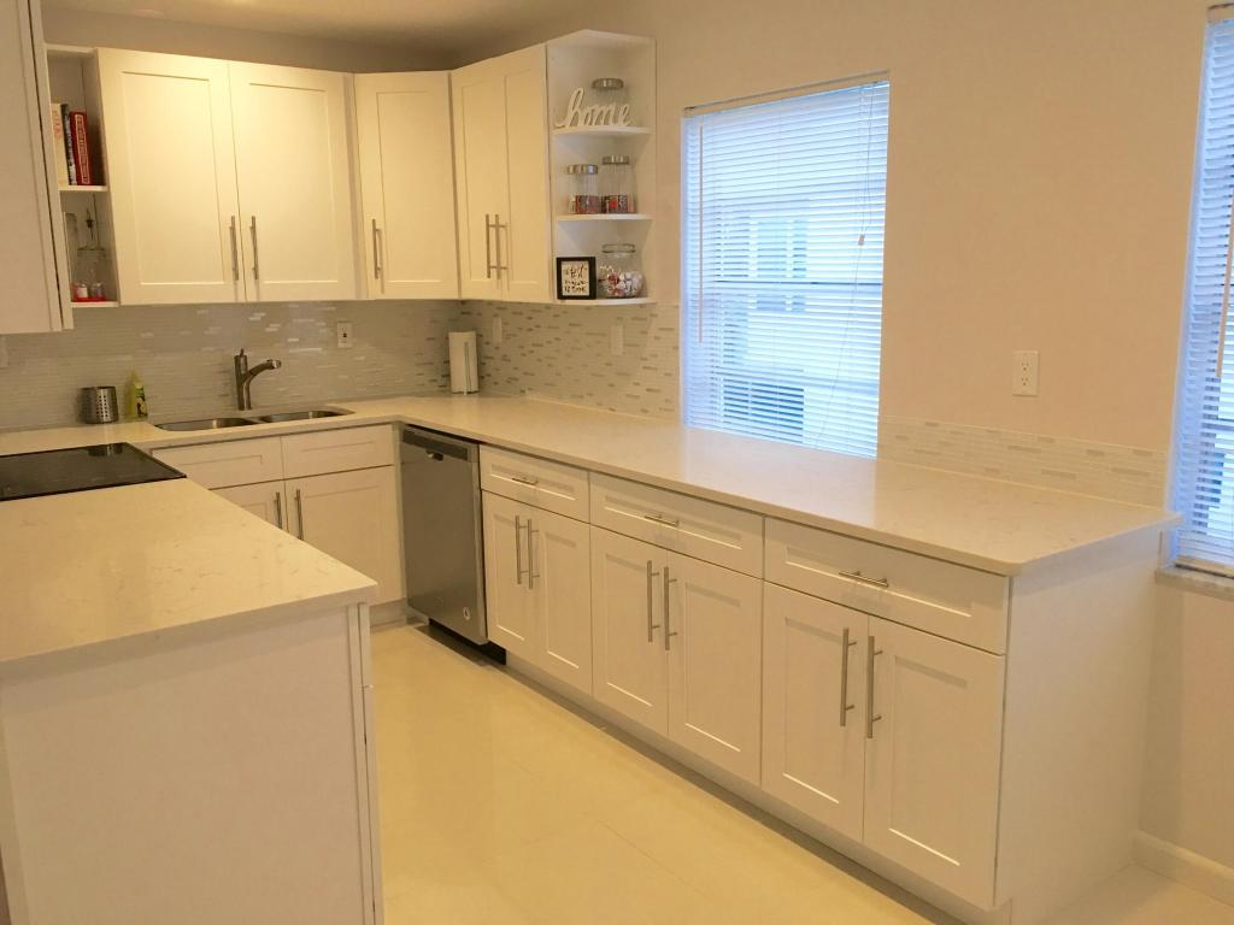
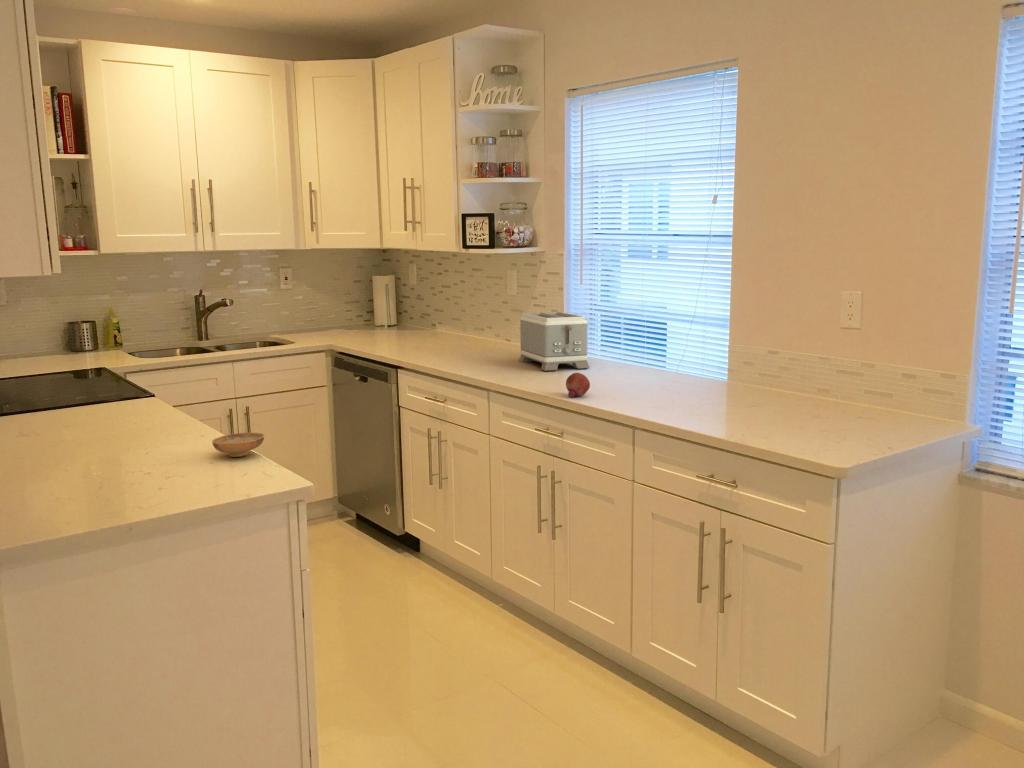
+ fruit (577, 384)
+ toaster (554, 340)
+ bowl (238, 446)
